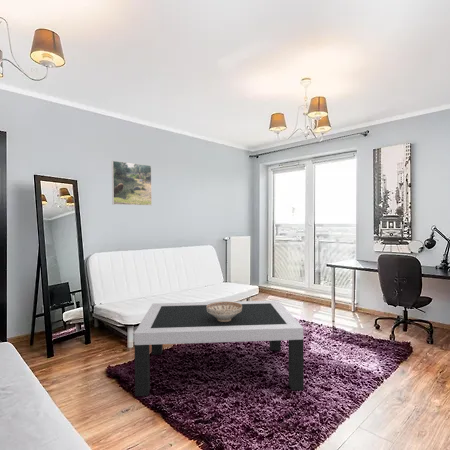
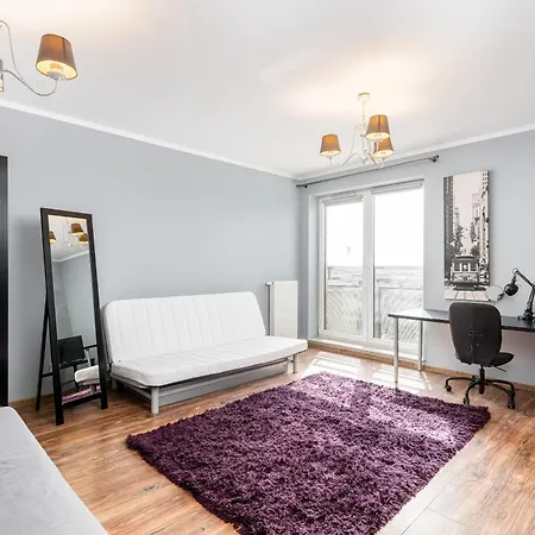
- decorative bowl (224, 312)
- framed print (132, 184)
- coffee table (218, 340)
